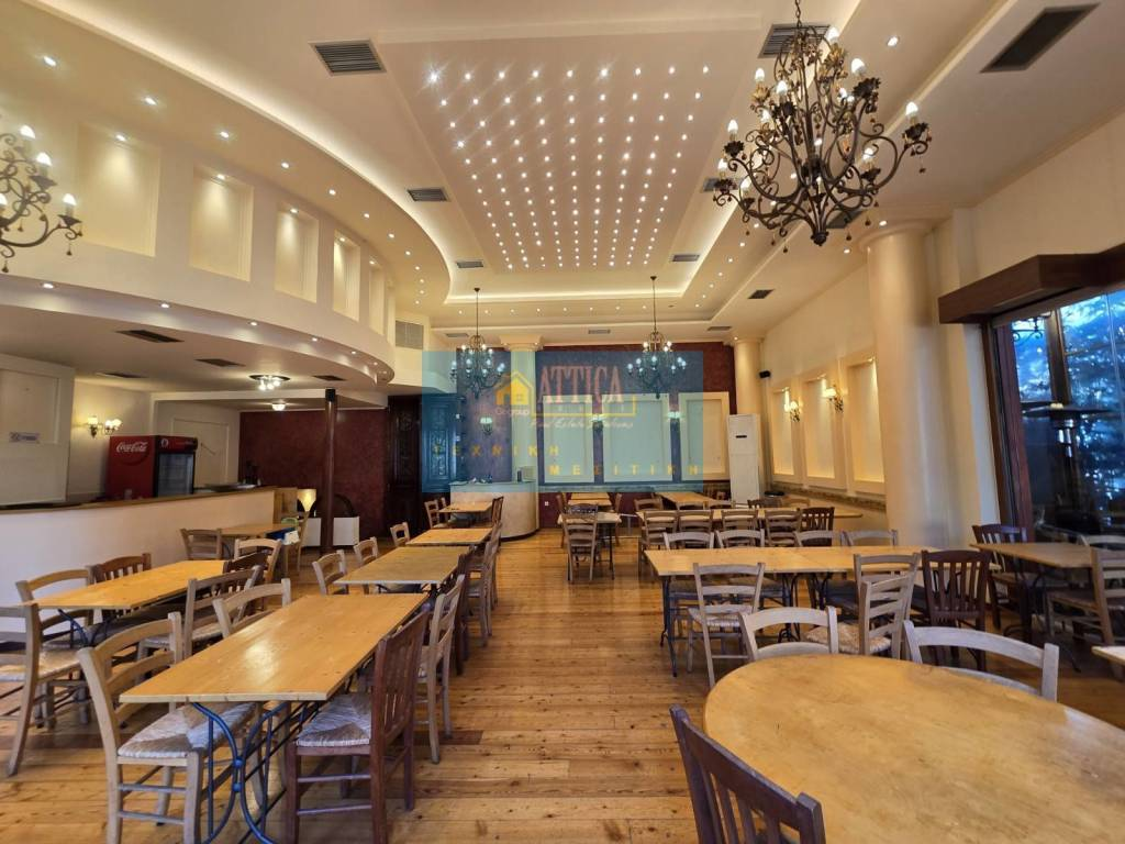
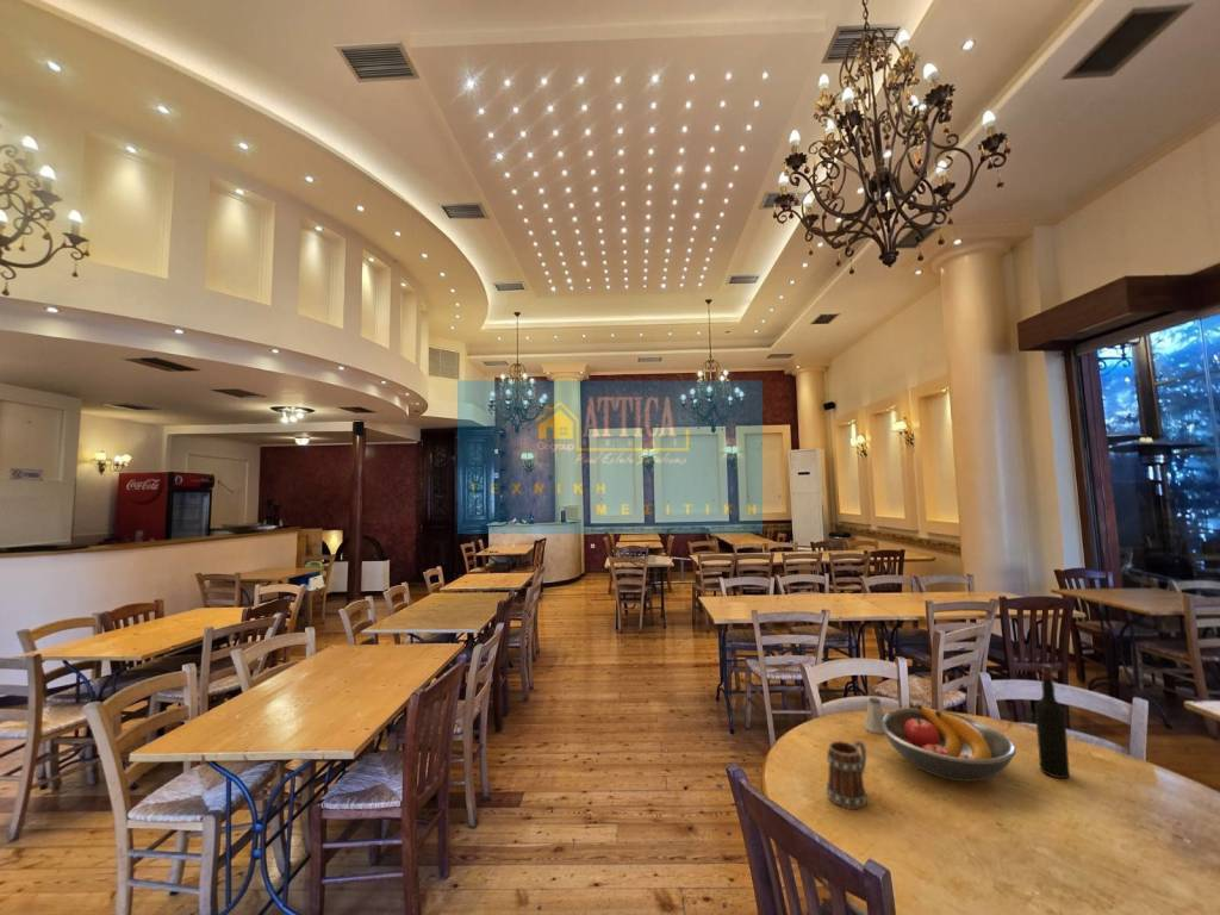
+ wine bottle (1050, 718)
+ fruit bowl (944, 743)
+ saltshaker (874, 714)
+ mug (849, 770)
